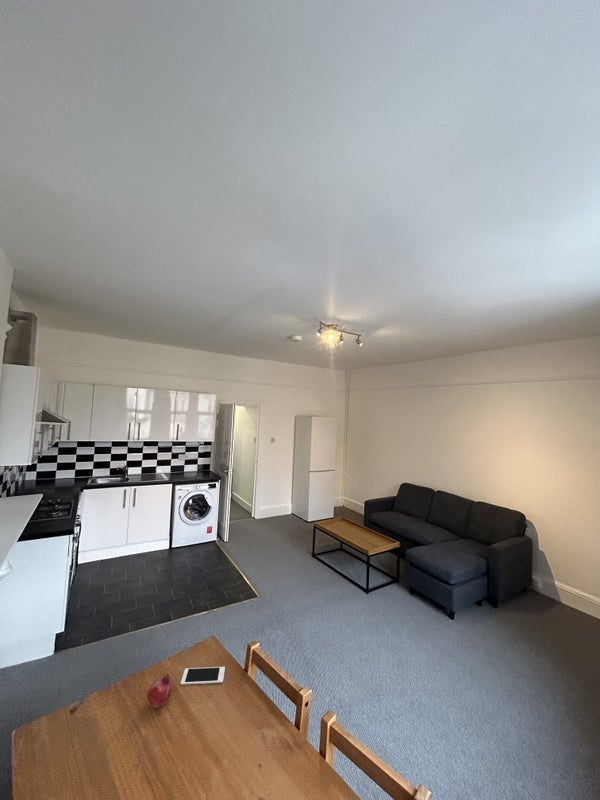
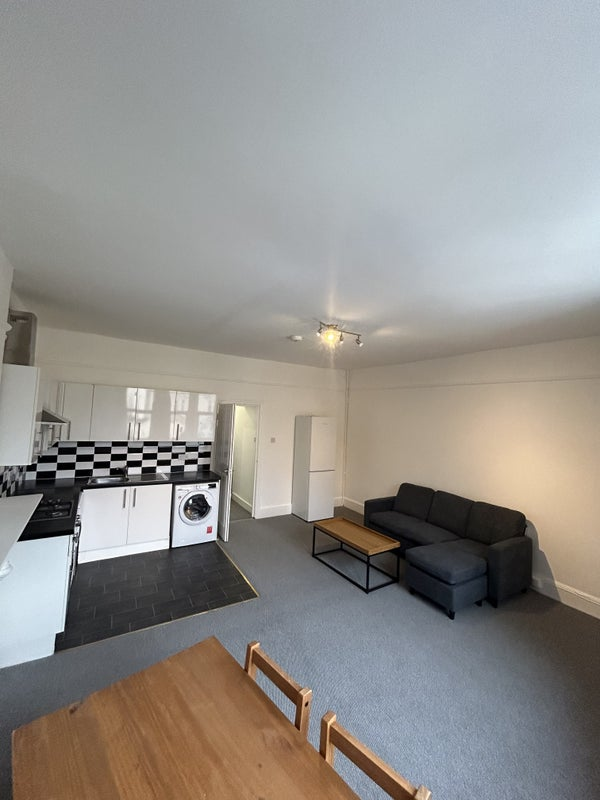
- cell phone (203, 675)
- fruit (159, 690)
